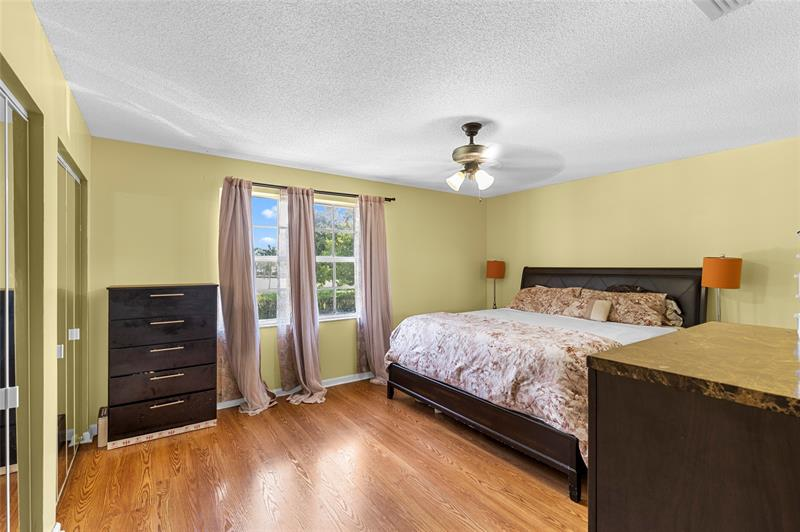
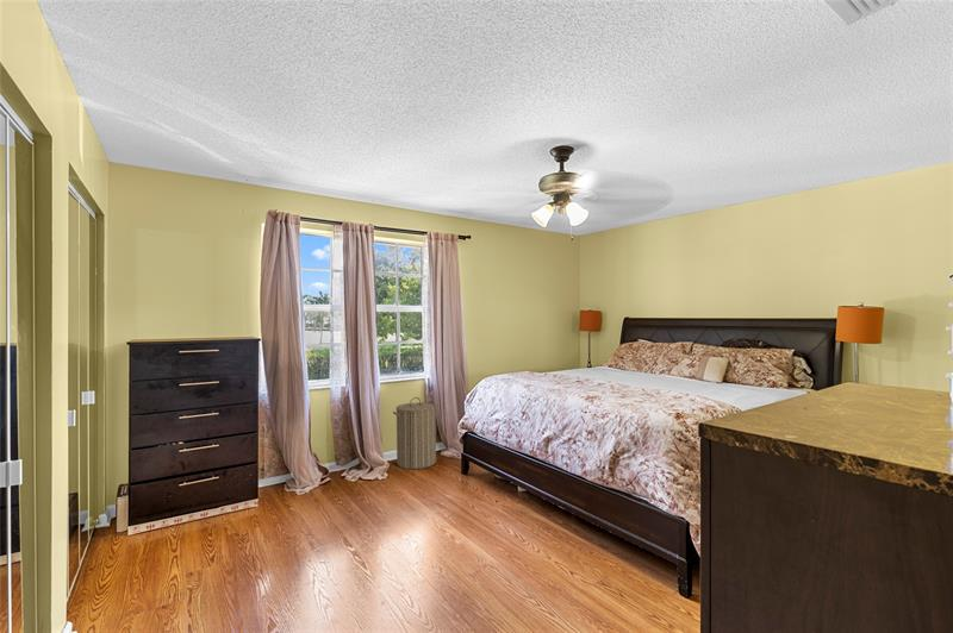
+ laundry hamper (416, 430)
